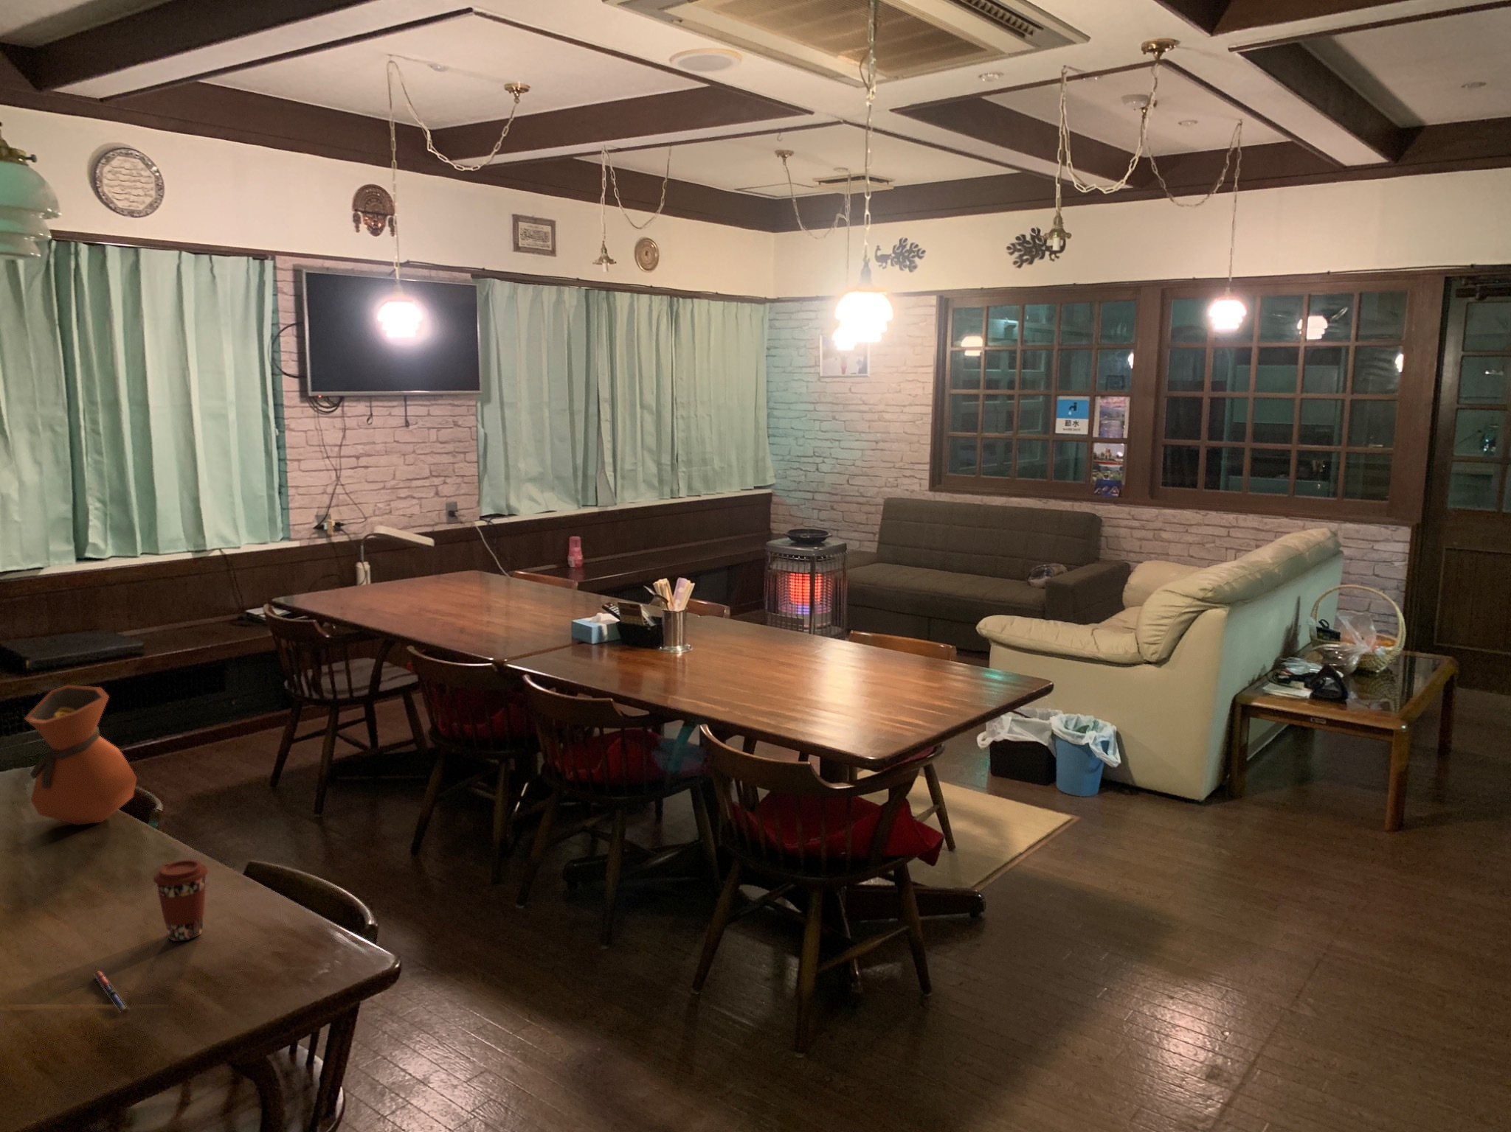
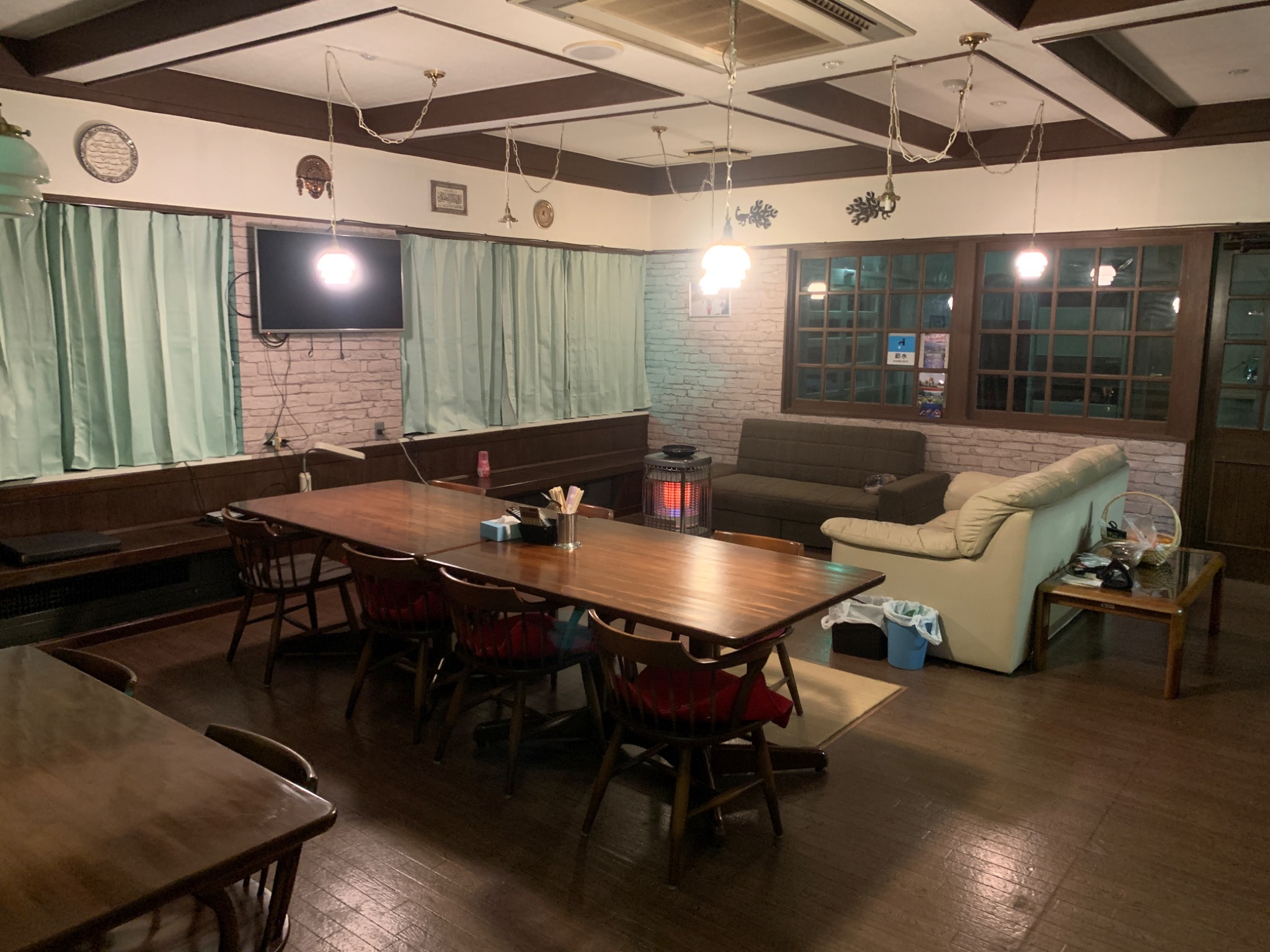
- coffee cup (183, 900)
- vase (79, 757)
- pen (109, 989)
